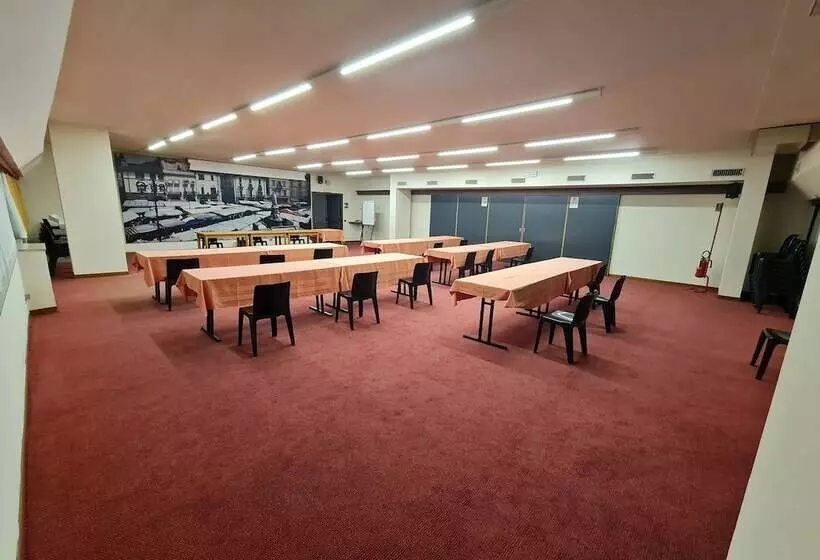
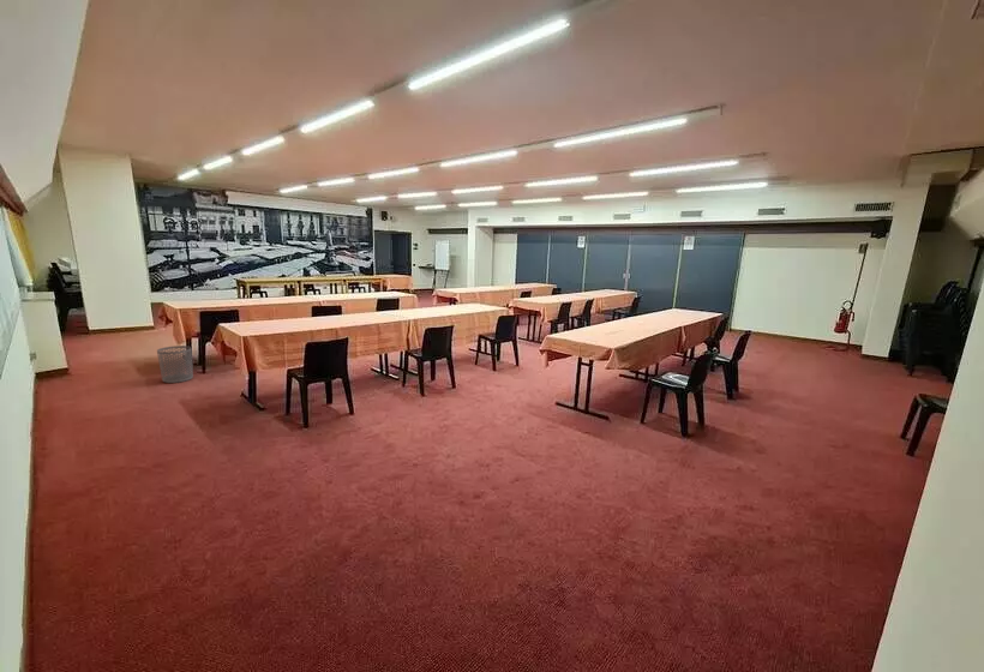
+ waste bin (176, 364)
